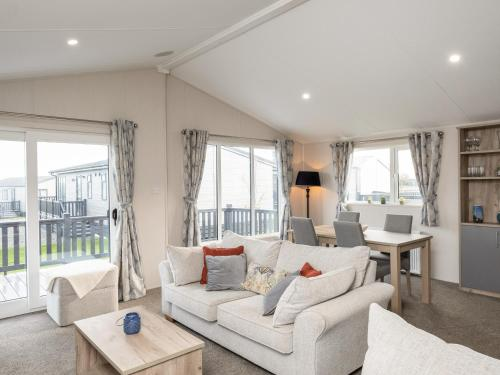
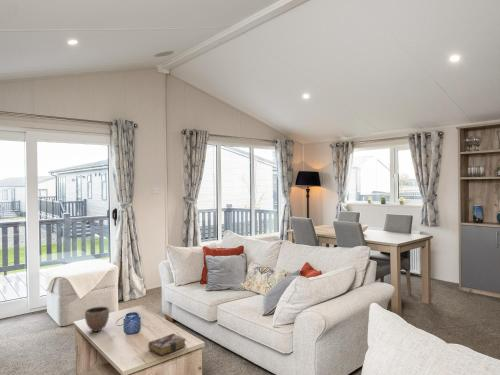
+ decorative bowl (97, 319)
+ book (167, 344)
